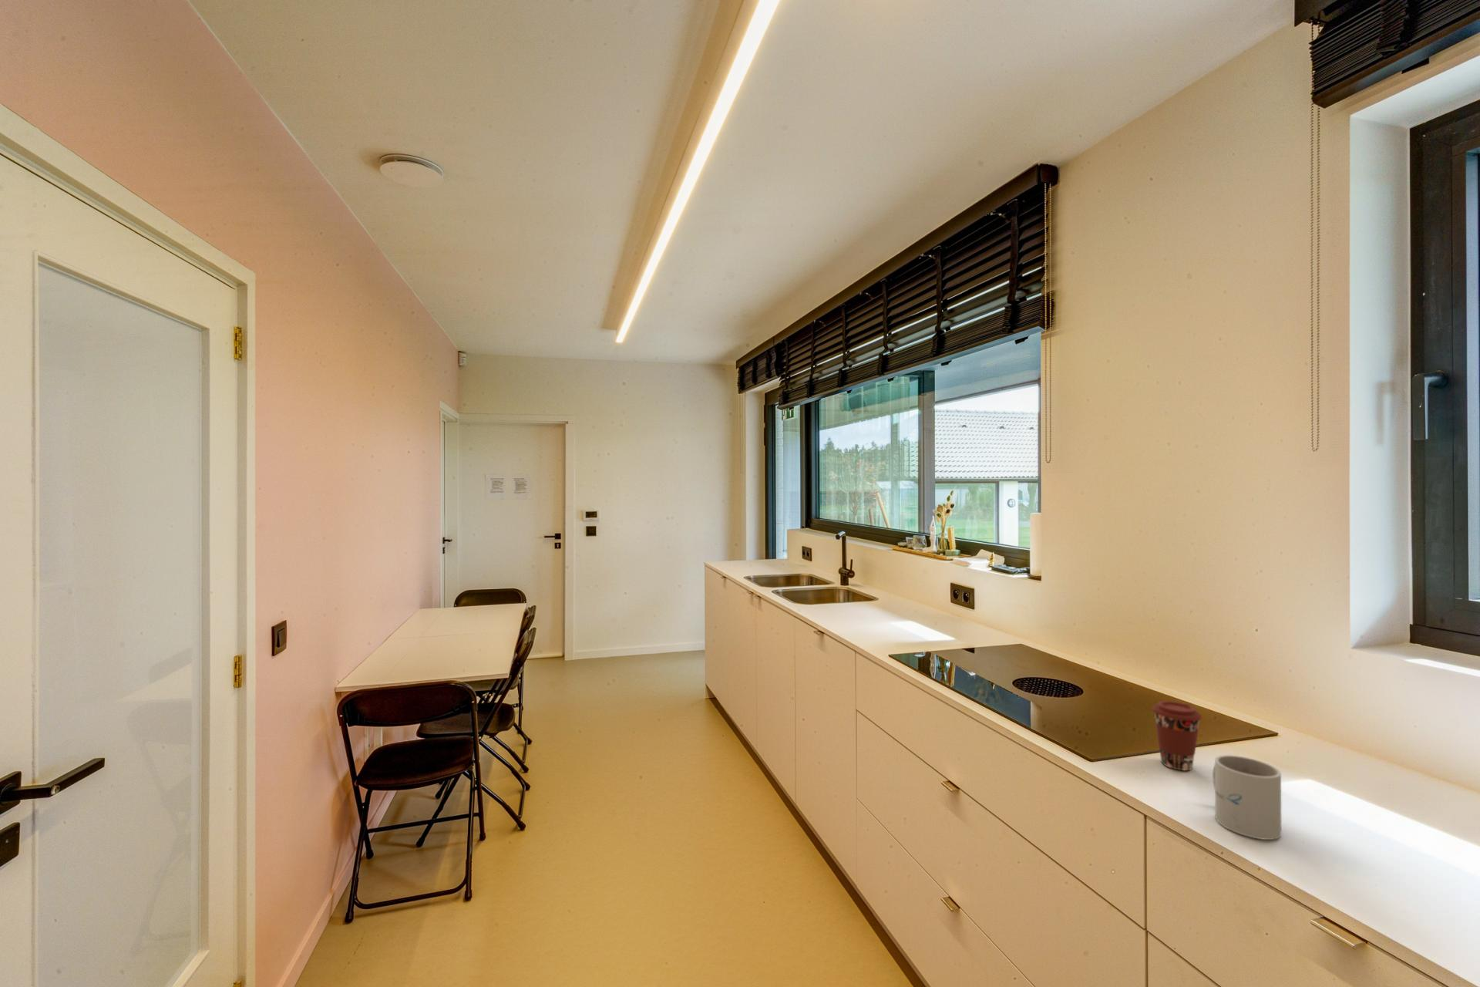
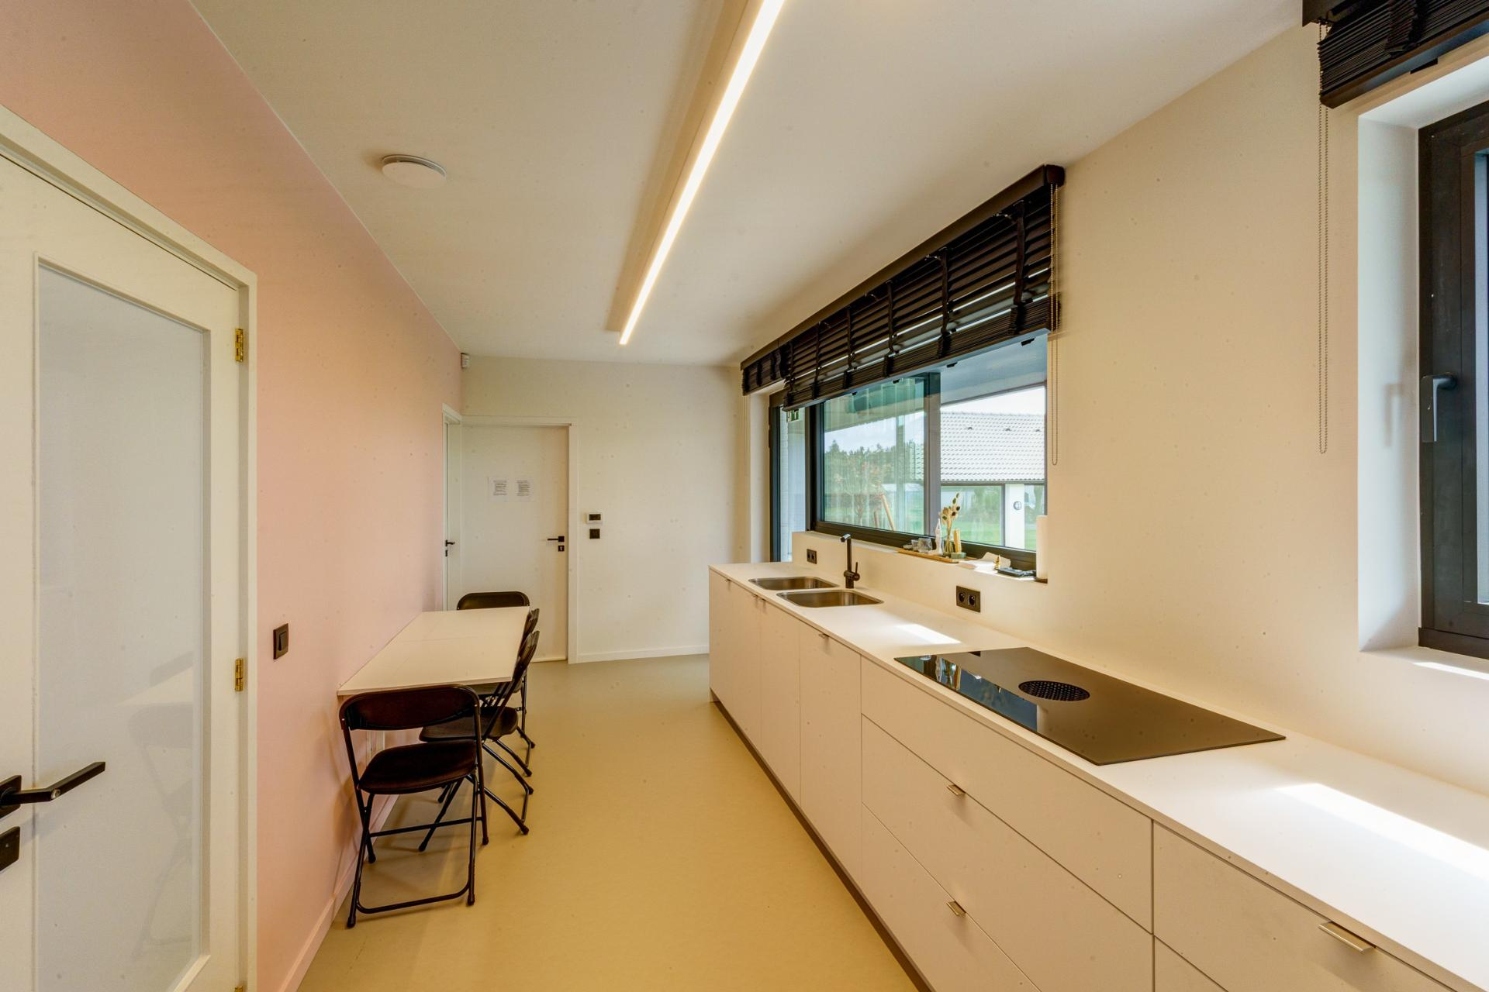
- mug (1242, 791)
- coffee cup (1176, 735)
